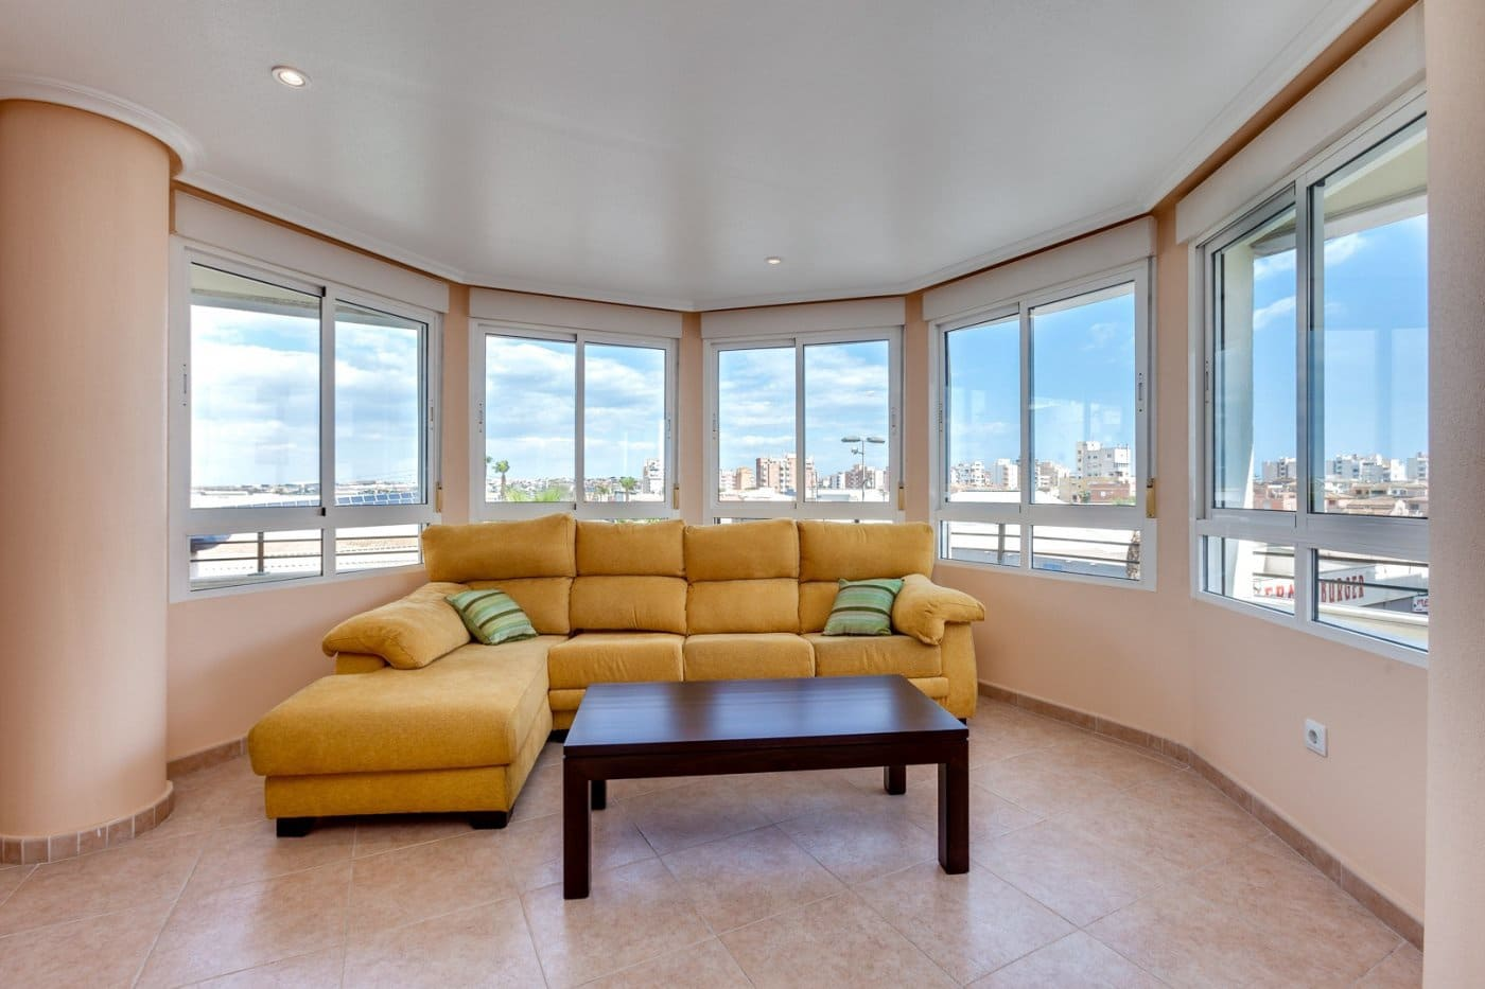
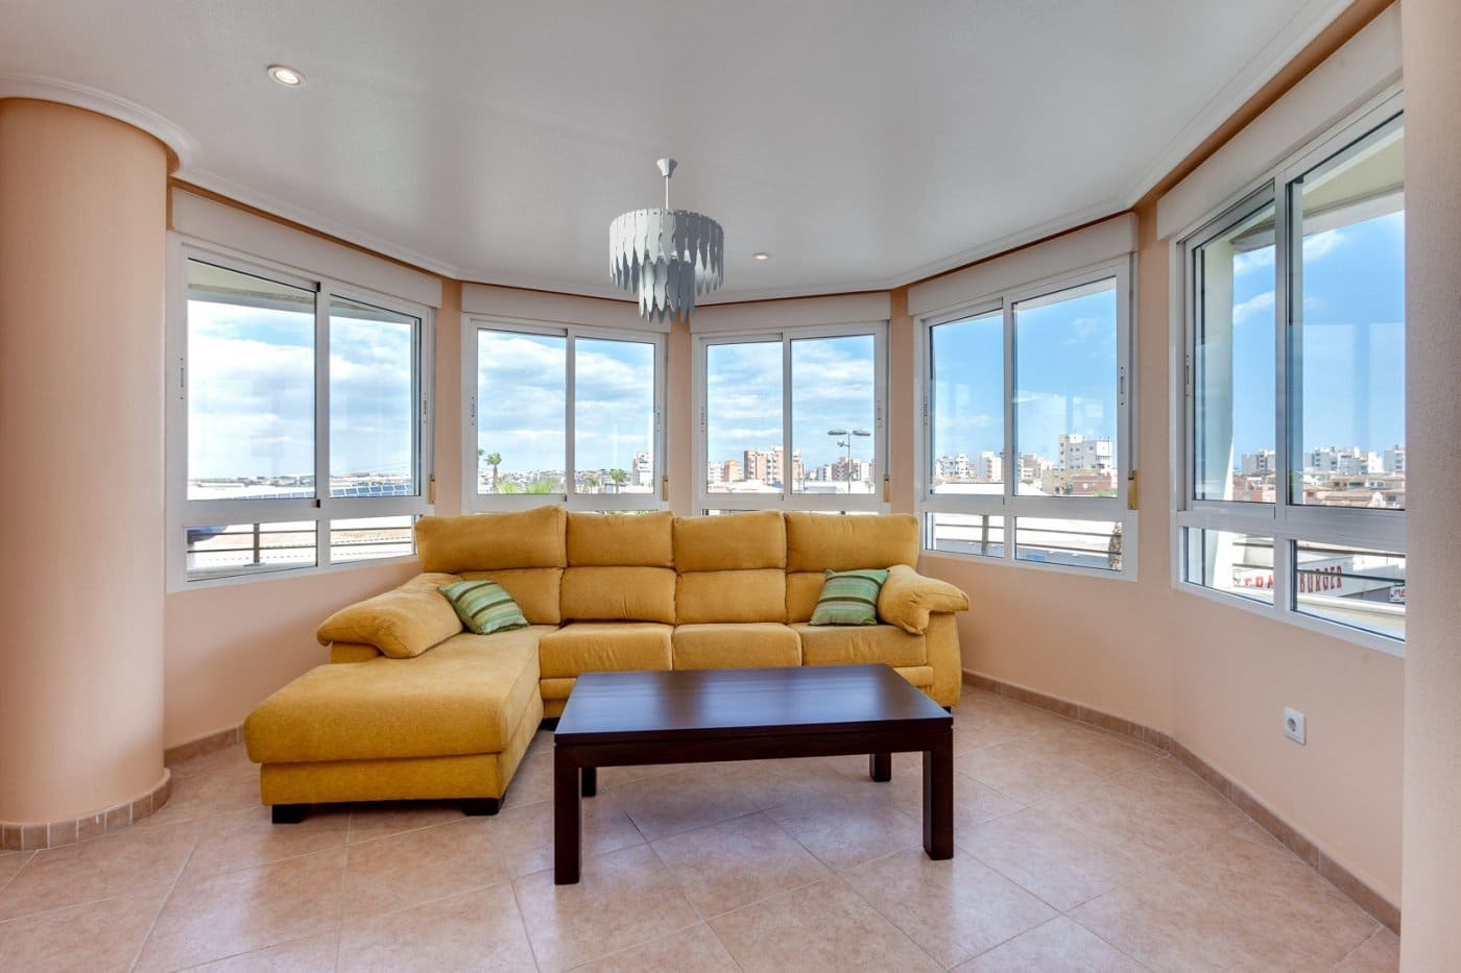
+ ceiling light fixture (667, 241)
